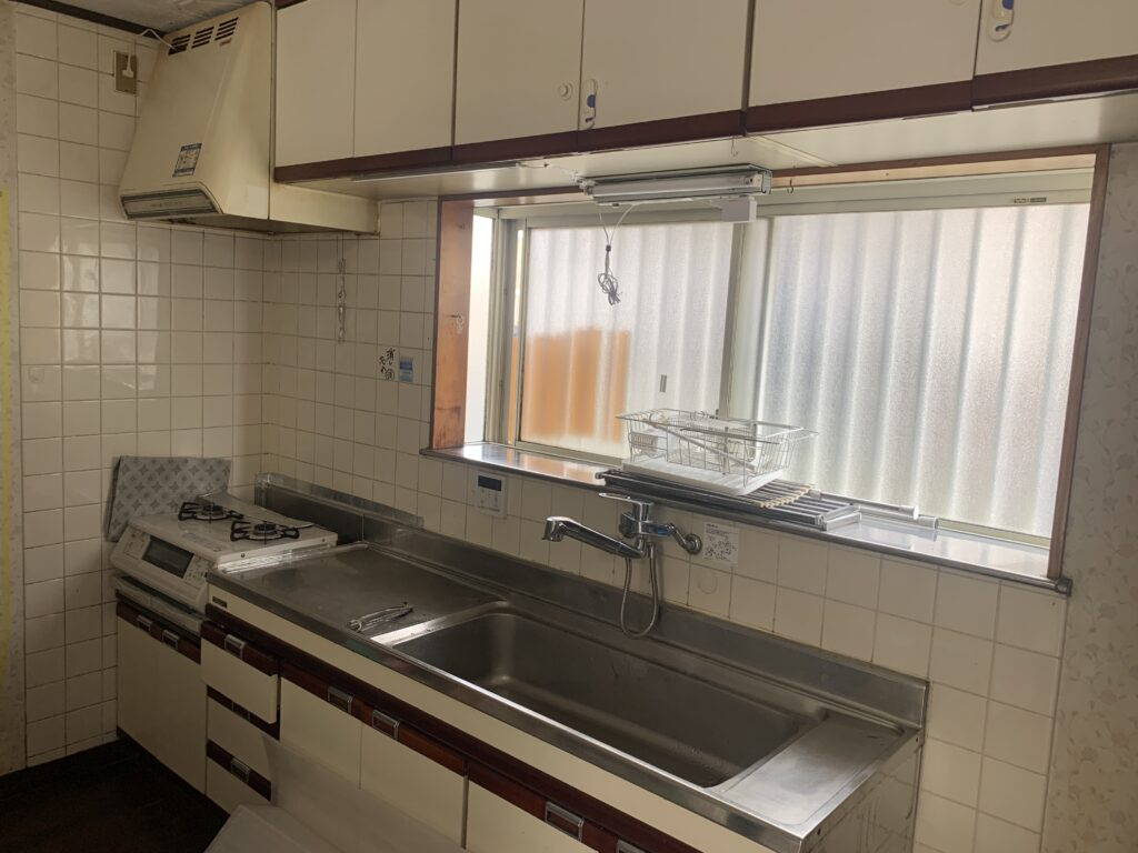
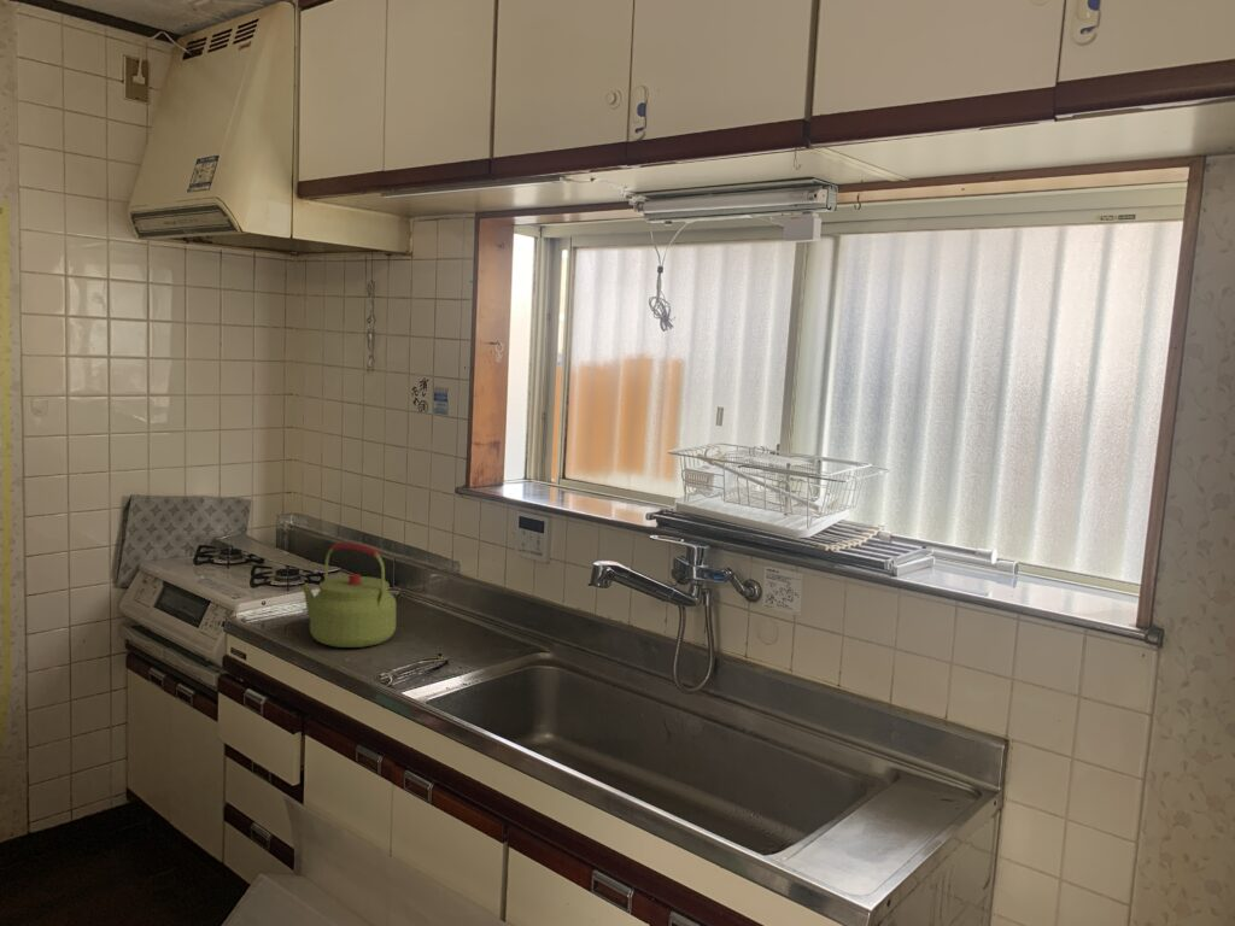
+ kettle (344, 588)
